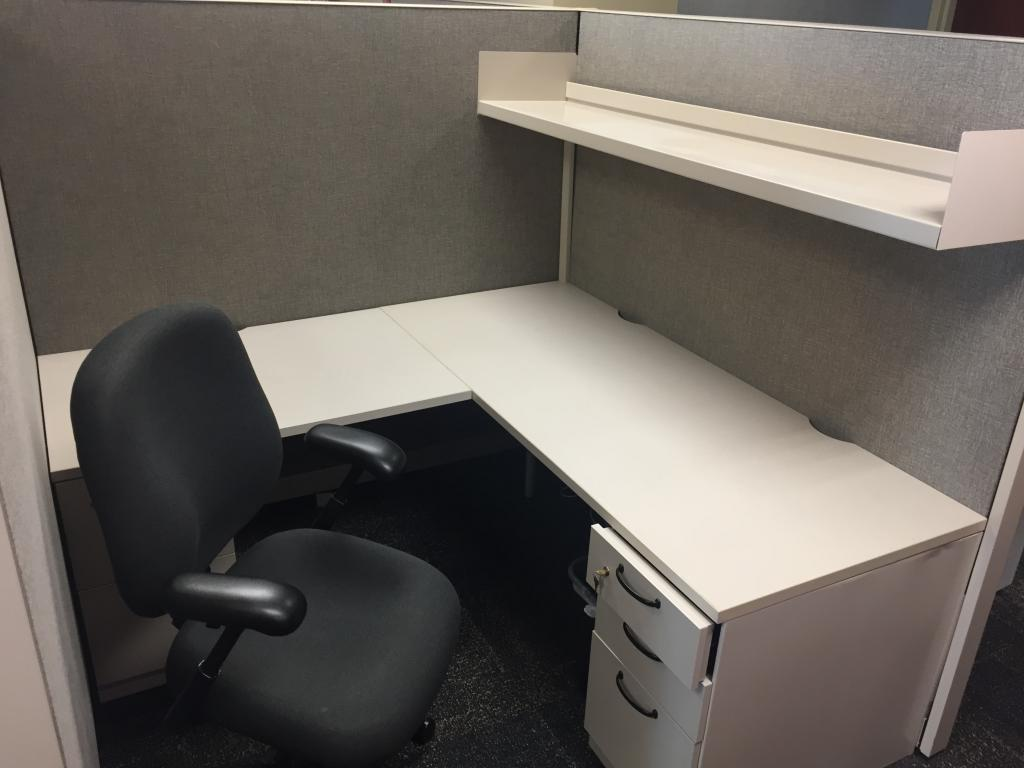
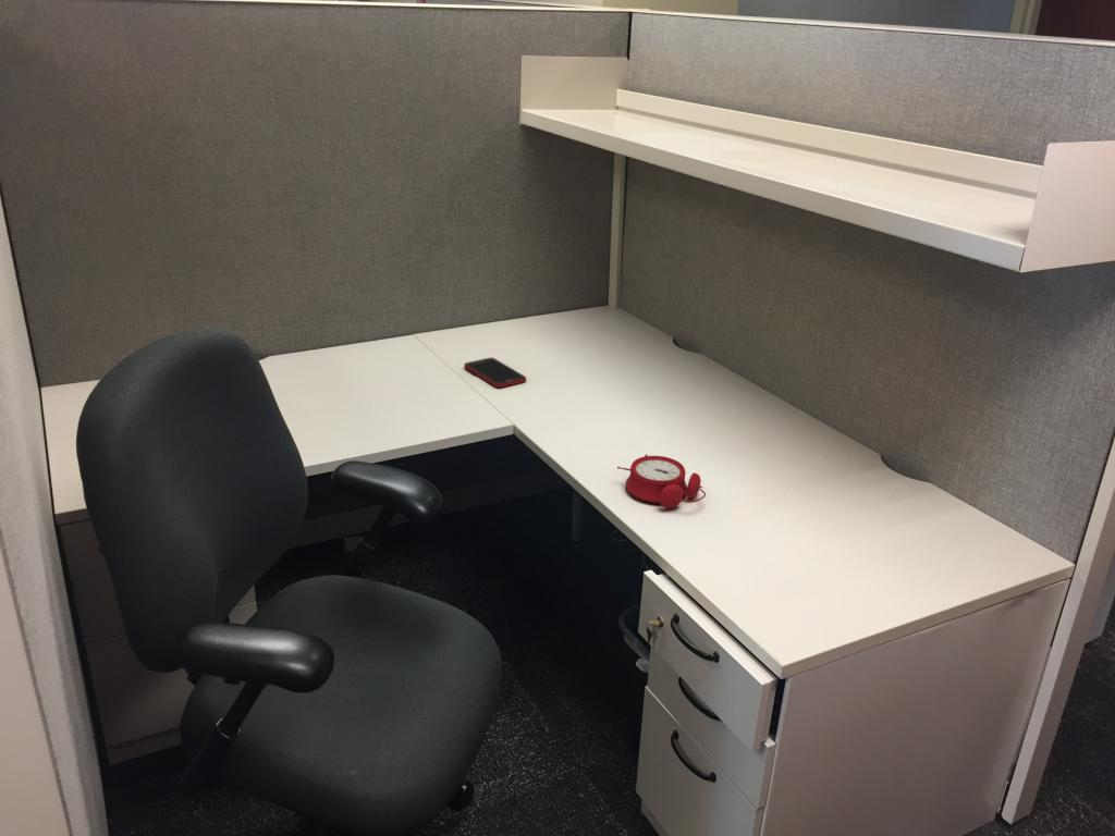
+ alarm clock (664, 482)
+ cell phone (494, 372)
